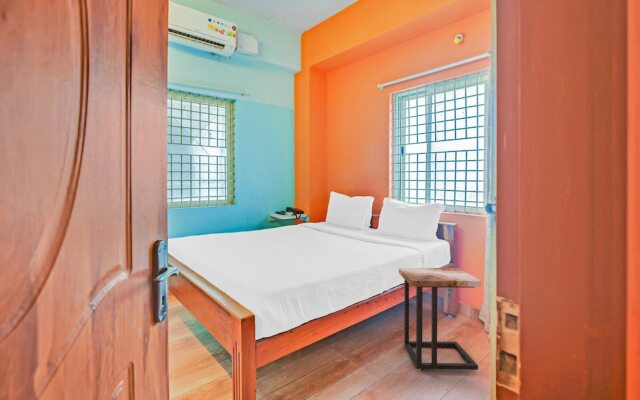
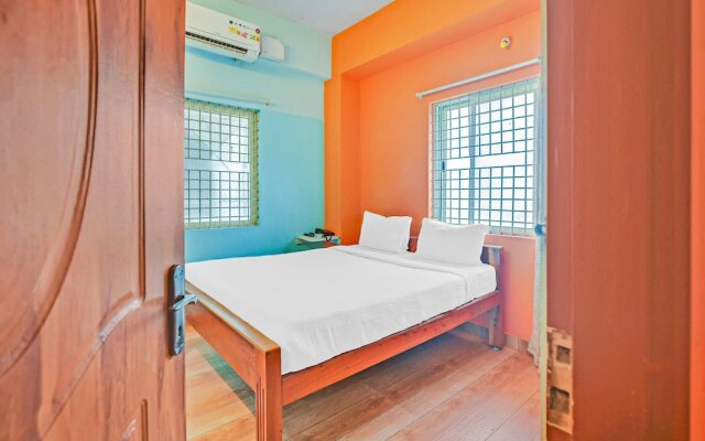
- side table (436, 315)
